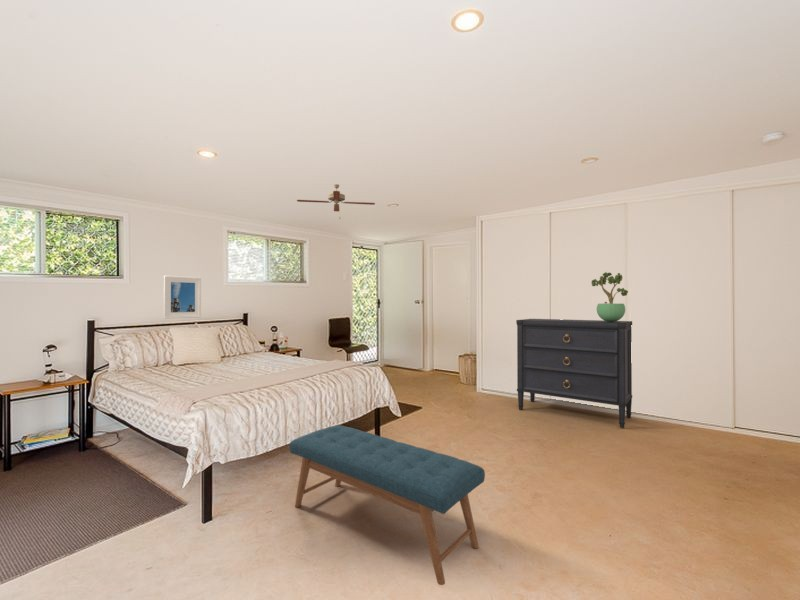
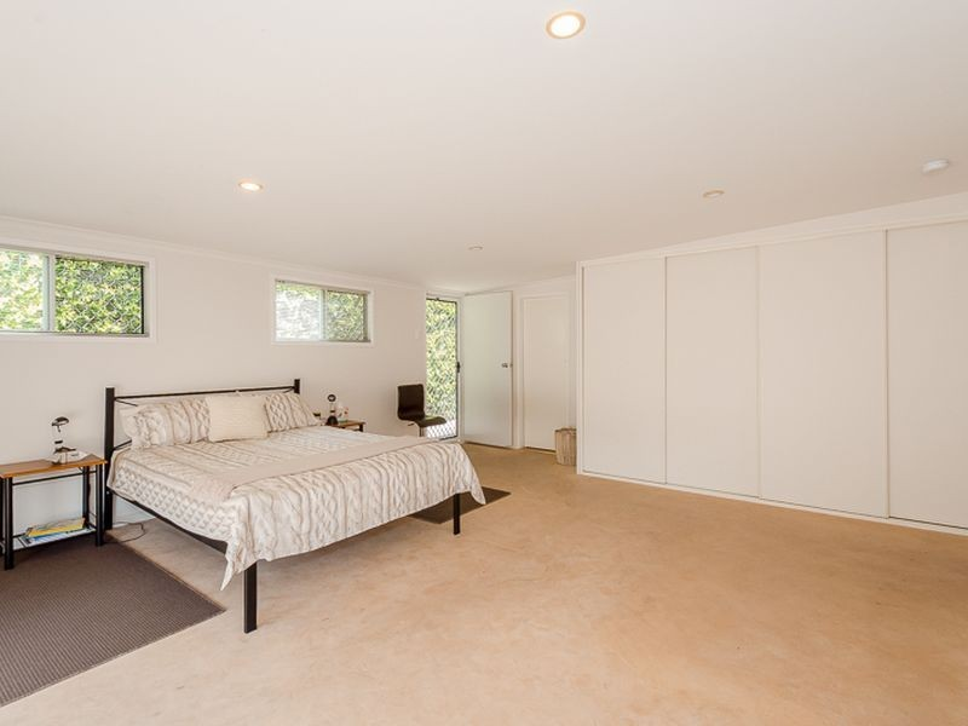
- bench (378, 485)
- ceiling fan (336, 201)
- dresser (572, 366)
- potted plant (609, 296)
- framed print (182, 297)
